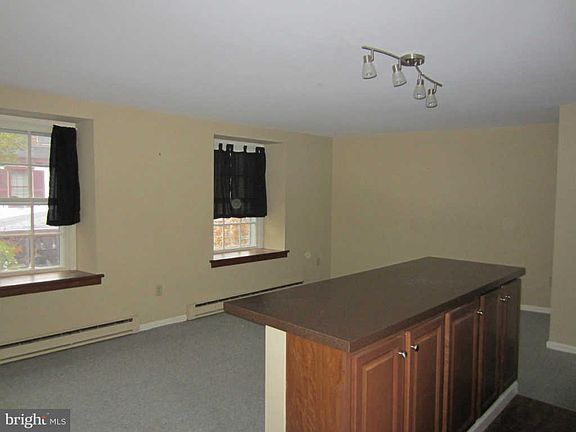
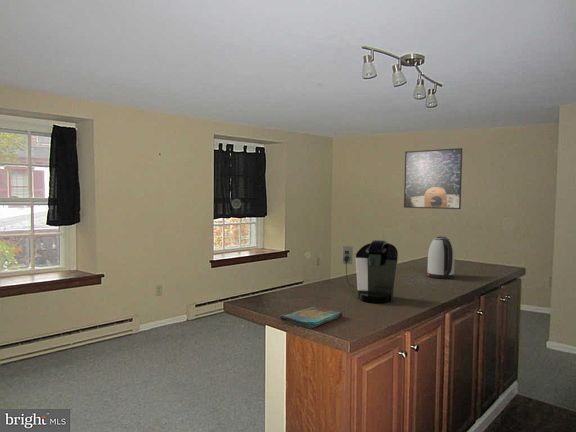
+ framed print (431, 179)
+ kettle (443, 257)
+ coffee maker (366, 268)
+ dish towel (311, 316)
